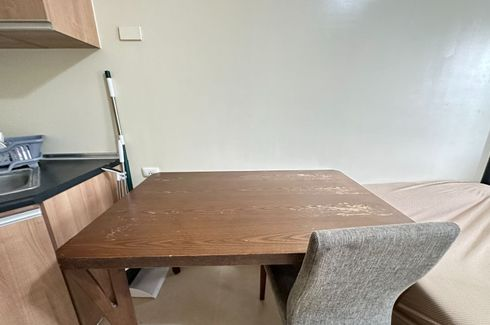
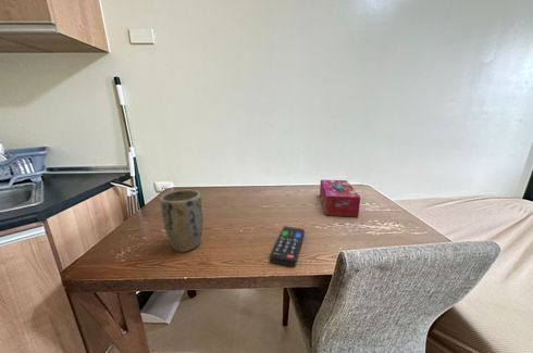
+ plant pot (183, 220)
+ remote control (288, 243)
+ tissue box (337, 196)
